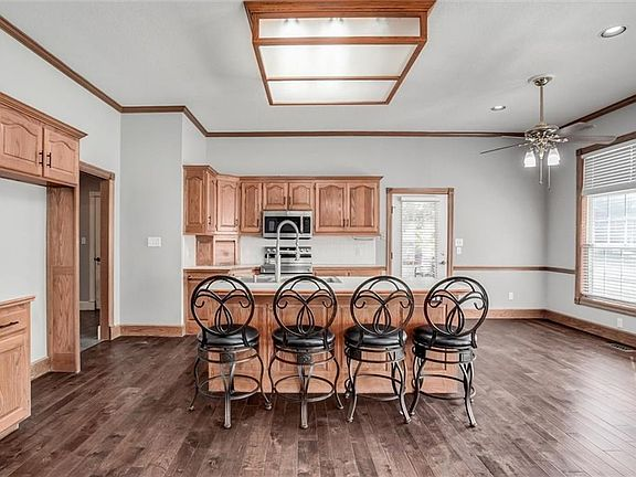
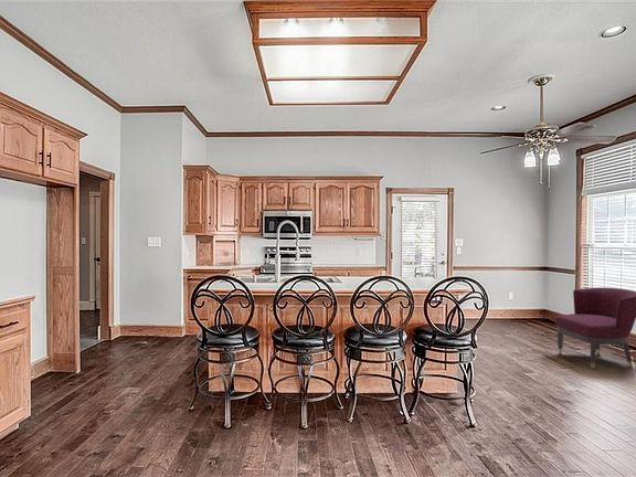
+ chair (597, 325)
